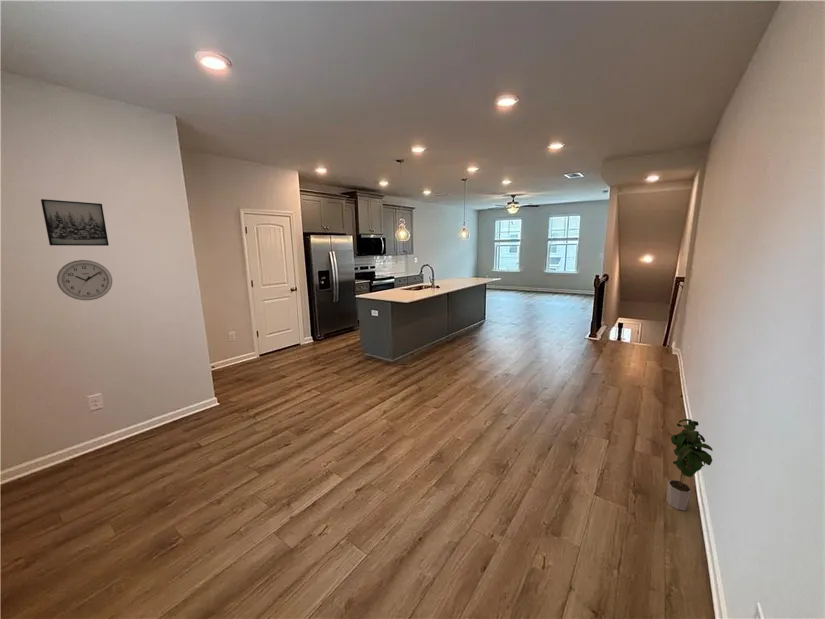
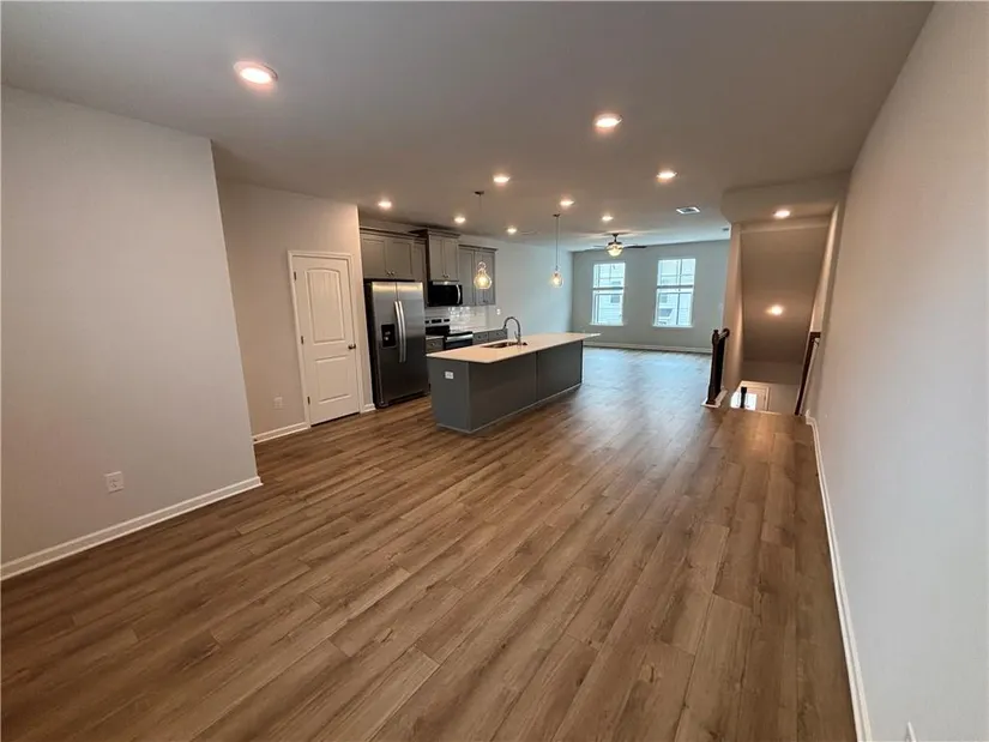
- wall clock (86, 280)
- wall art (76, 223)
- potted plant (685, 465)
